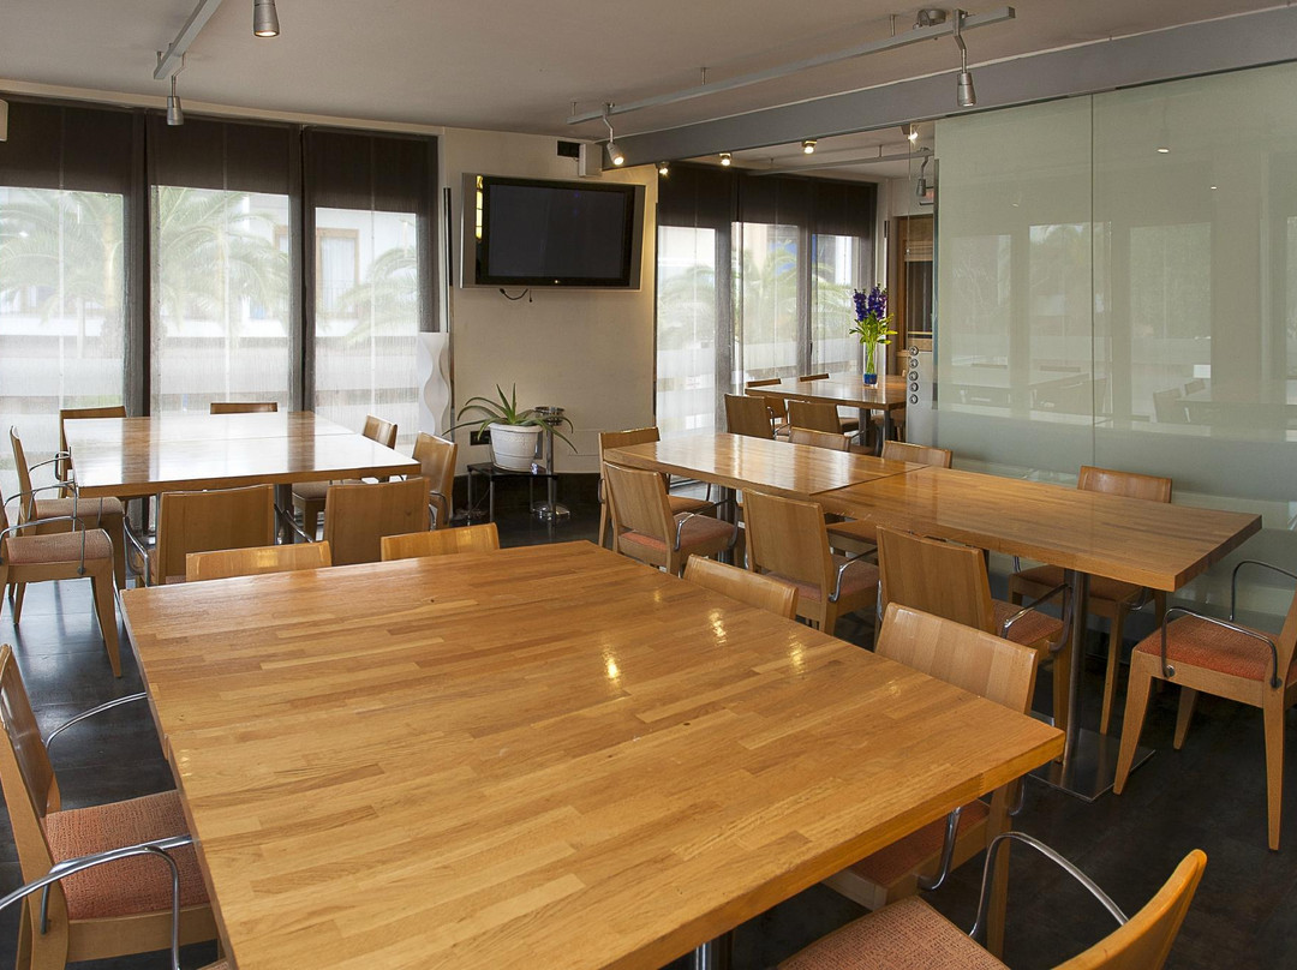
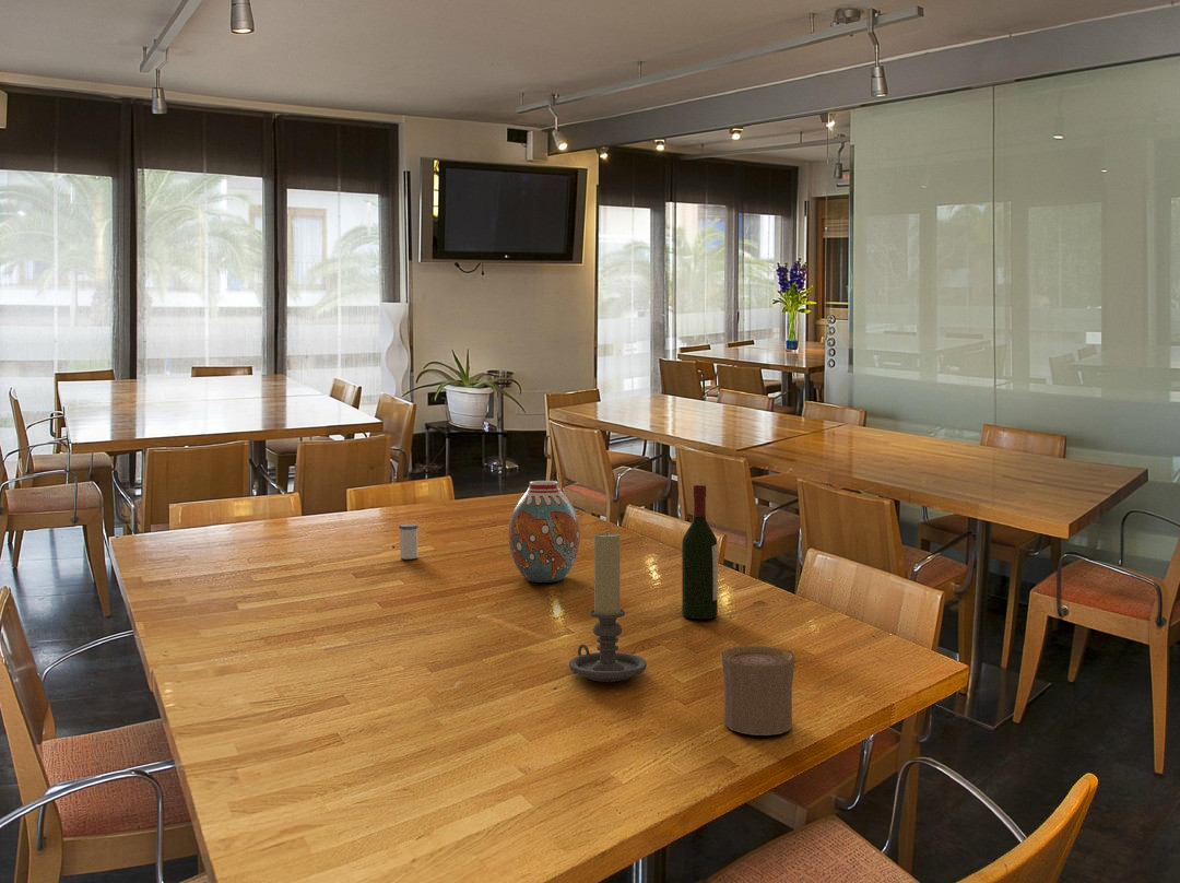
+ candle holder (603, 601)
+ cup (757, 688)
+ salt shaker (409, 541)
+ vase (544, 530)
+ wine bottle (699, 550)
